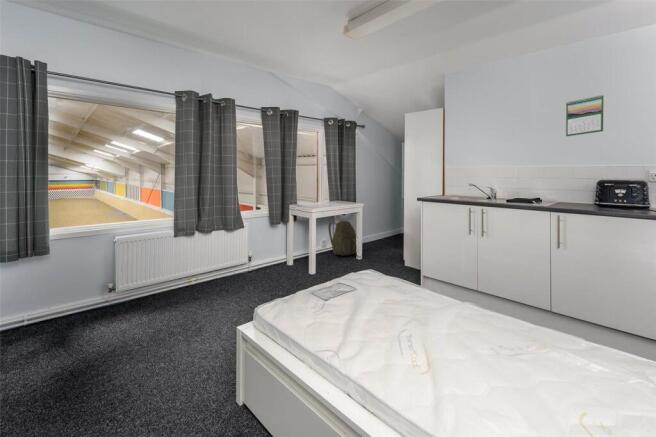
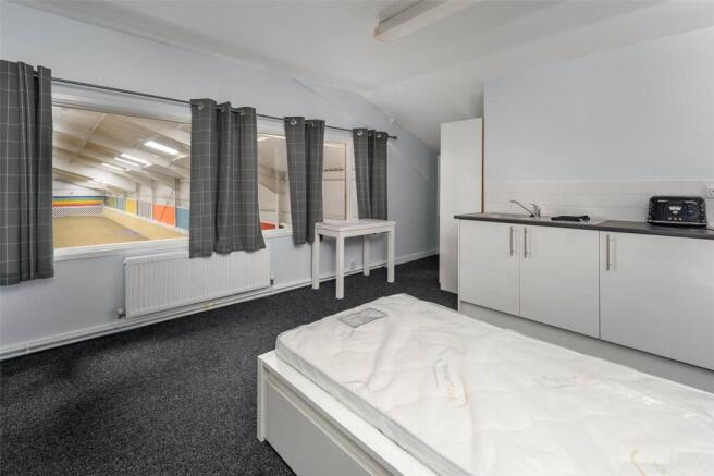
- calendar (584, 115)
- backpack (342, 237)
